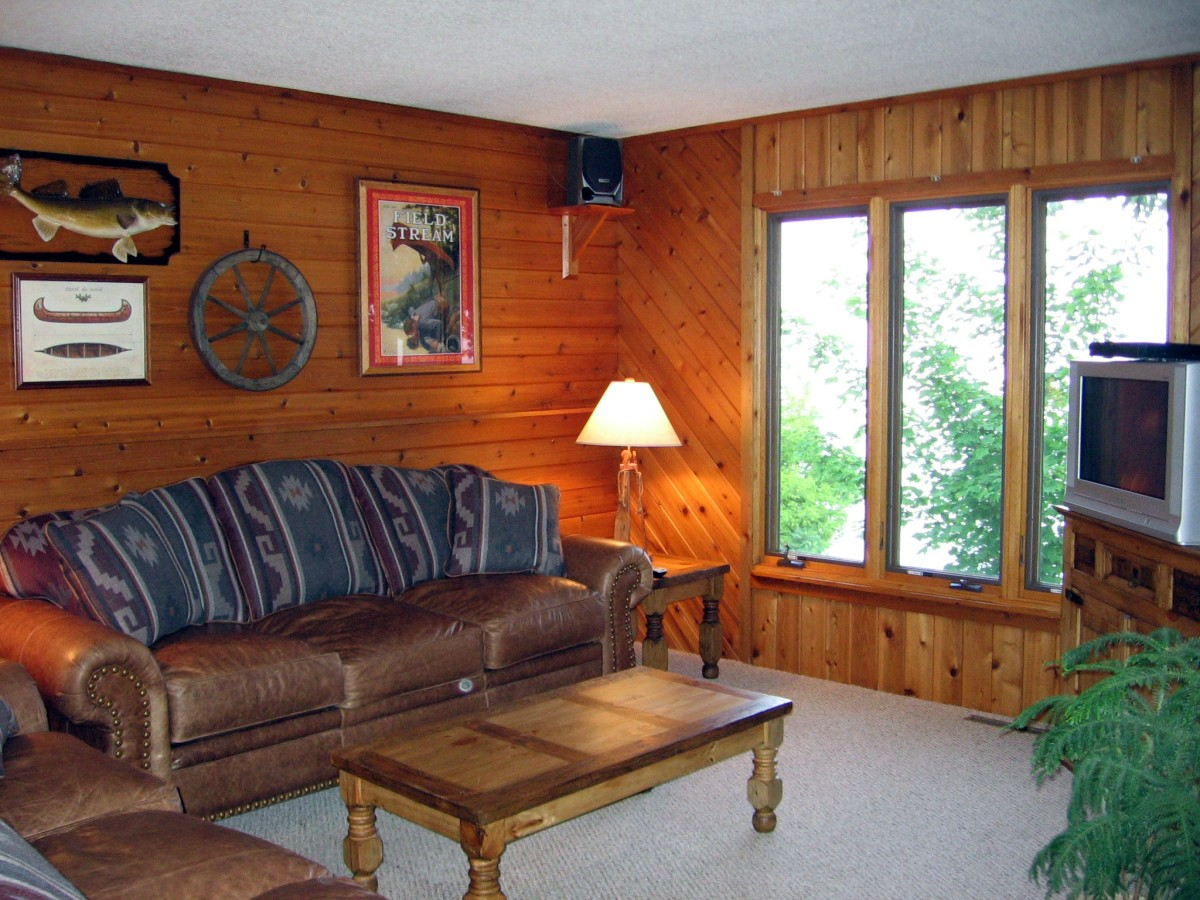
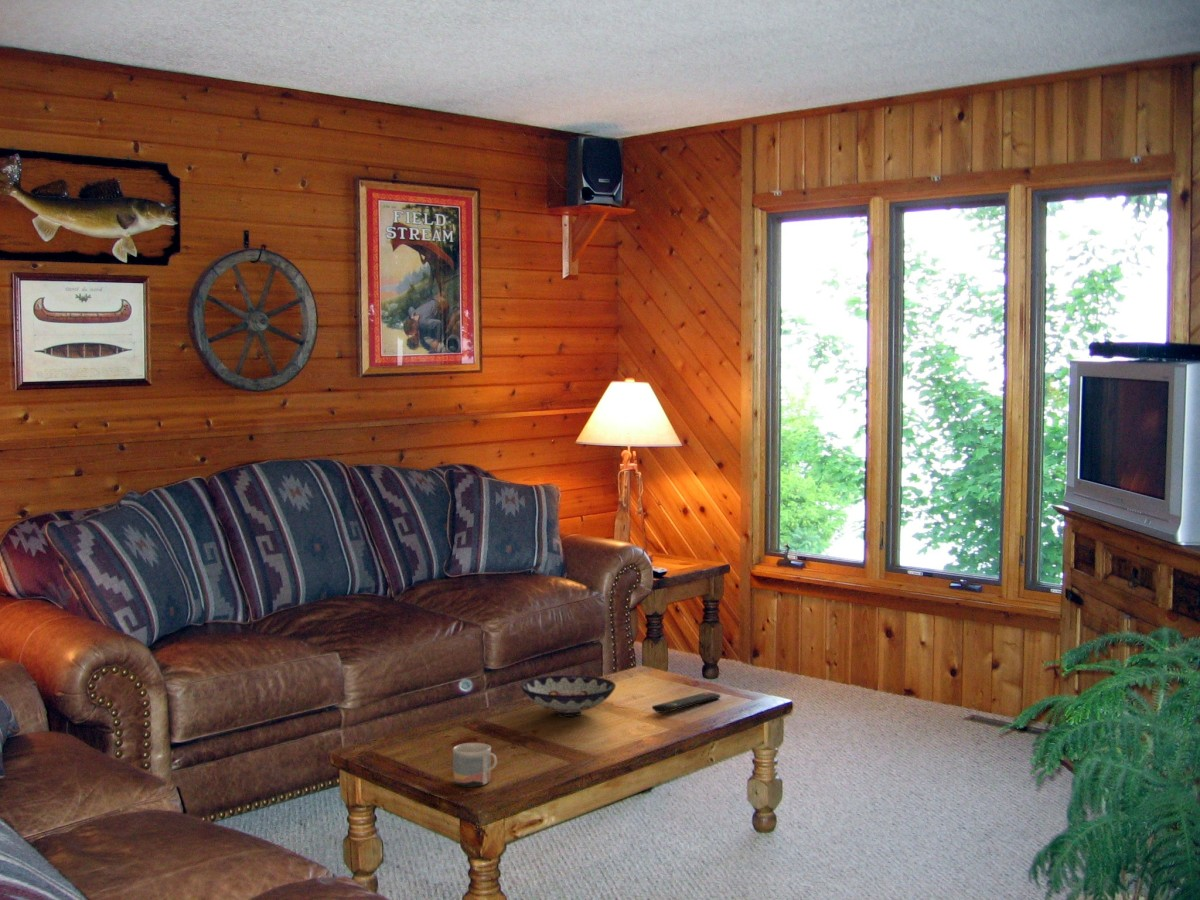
+ mug (477, 766)
+ remote control (687, 702)
+ bowl (568, 699)
